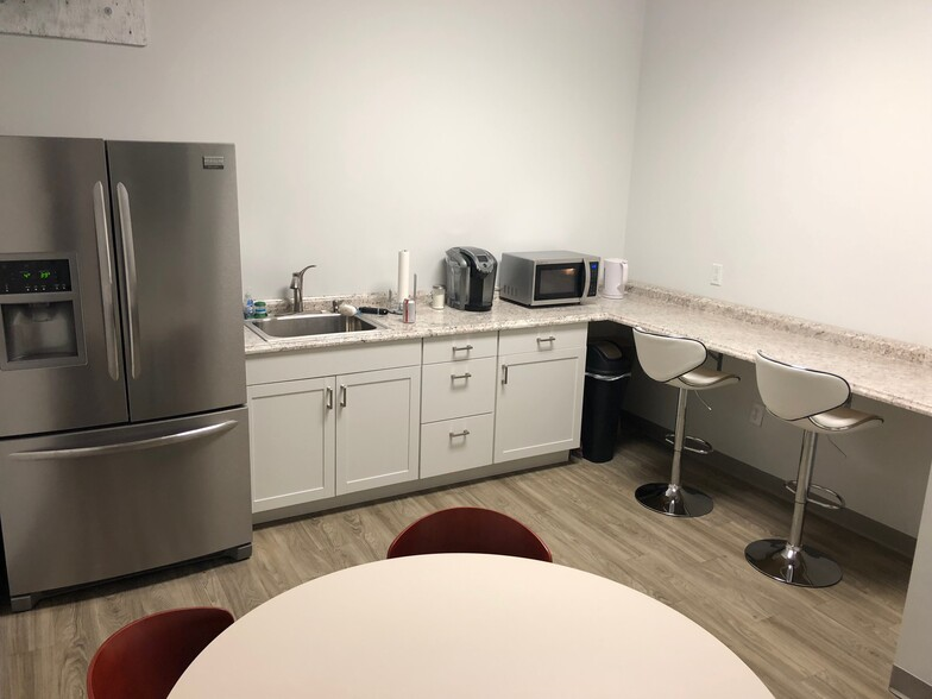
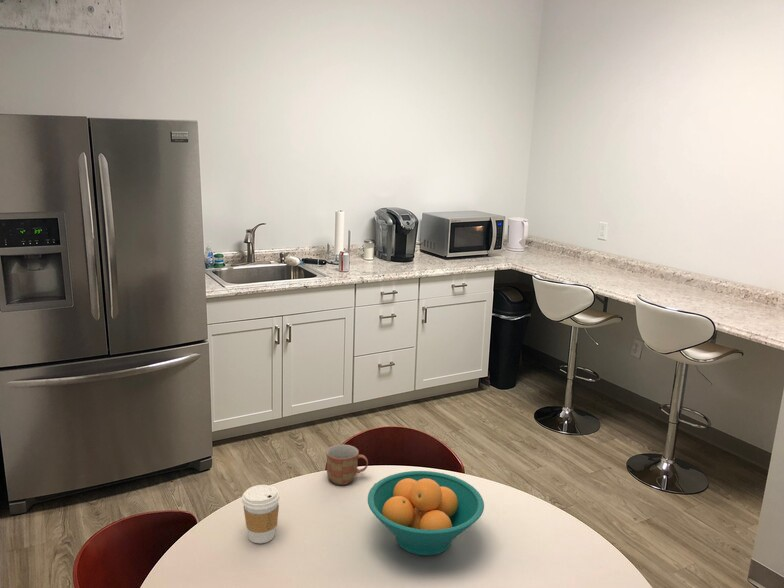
+ mug (346, 465)
+ fruit bowl (425, 510)
+ coffee cup (261, 513)
